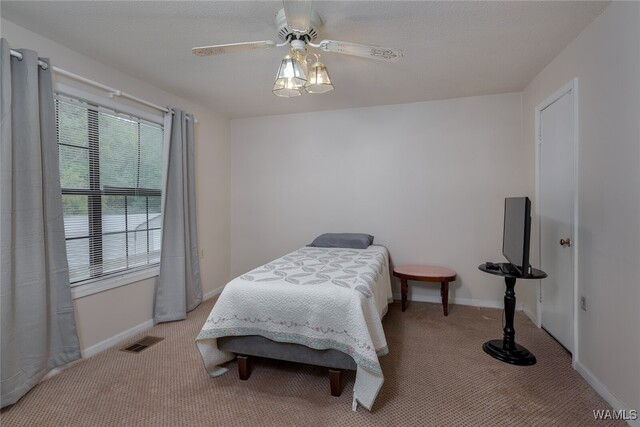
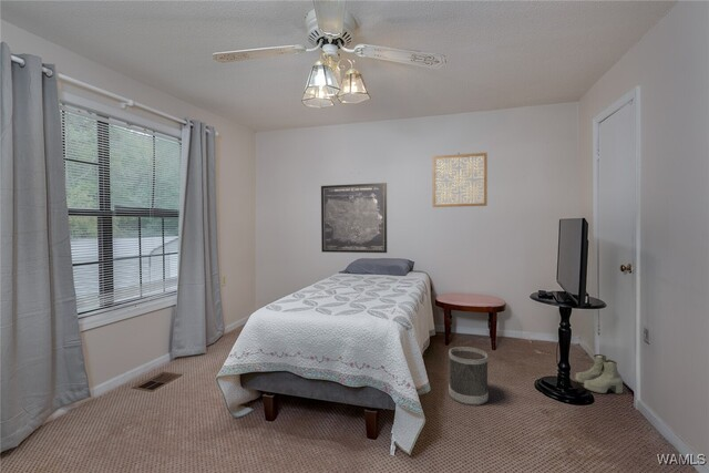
+ wall art (459, 178)
+ wall art (352, 218)
+ wastebasket (467, 374)
+ boots (598, 372)
